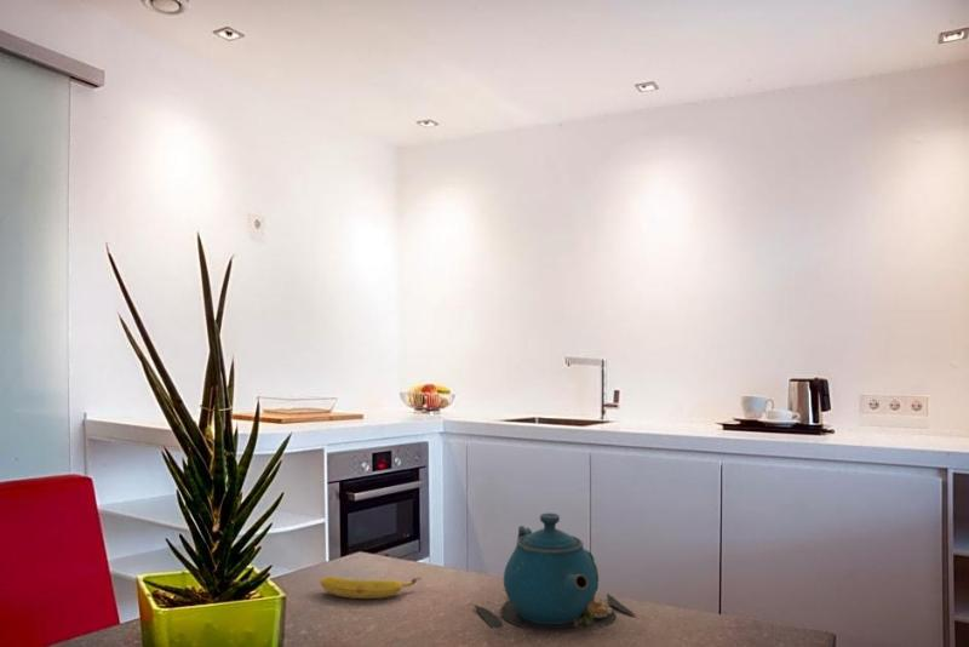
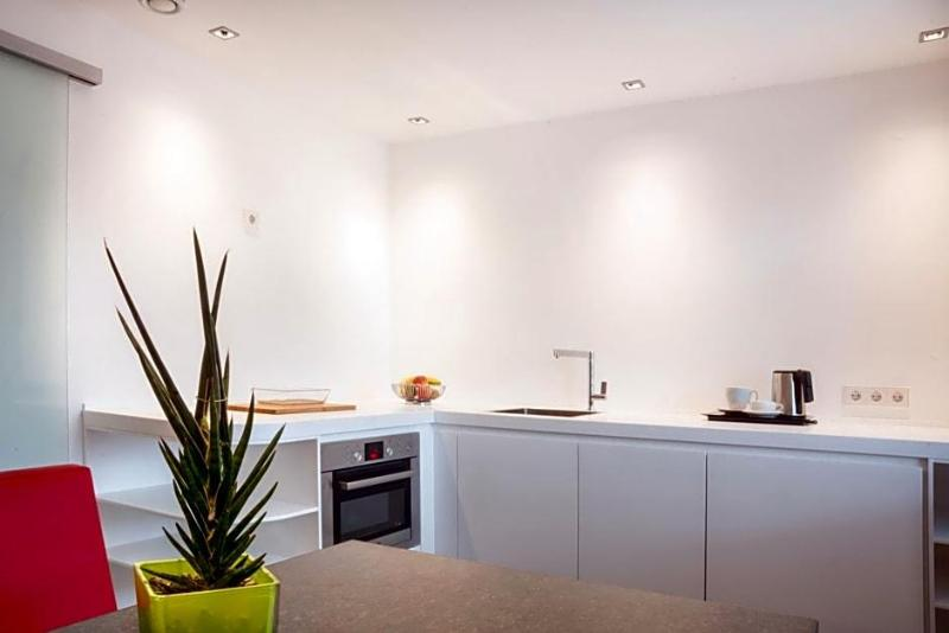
- banana (366, 582)
- teapot (554, 562)
